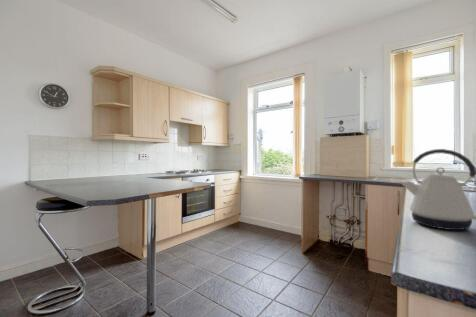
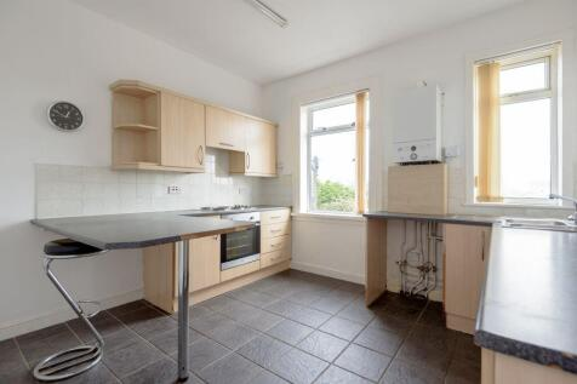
- kettle (437, 186)
